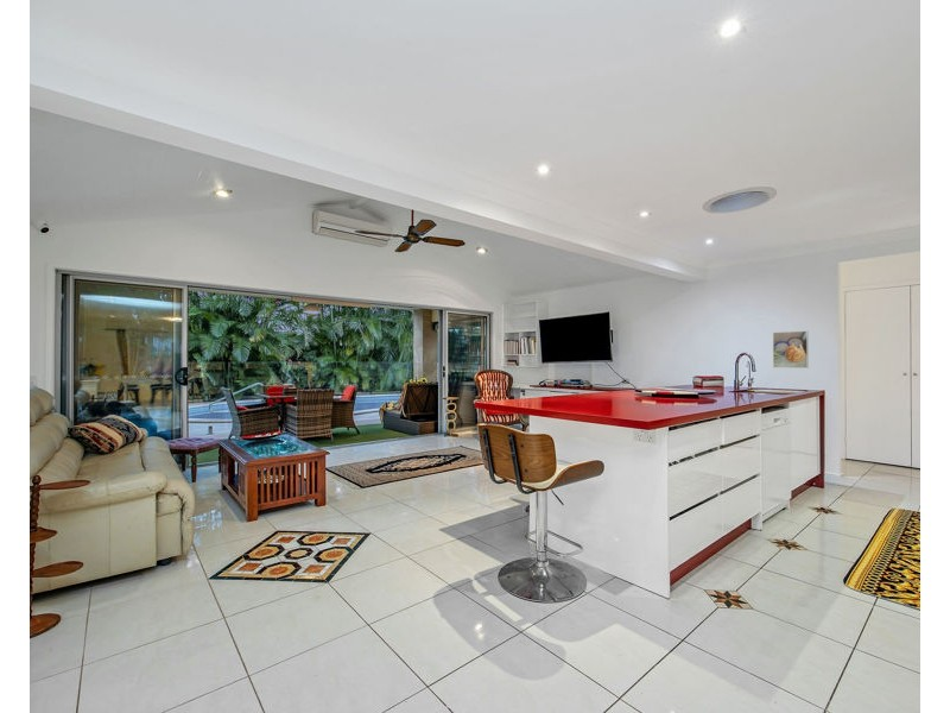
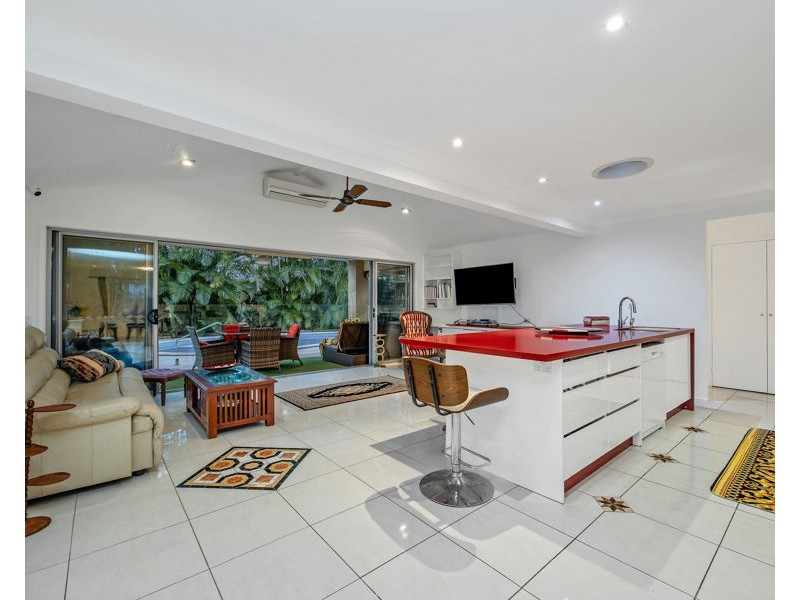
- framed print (790, 349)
